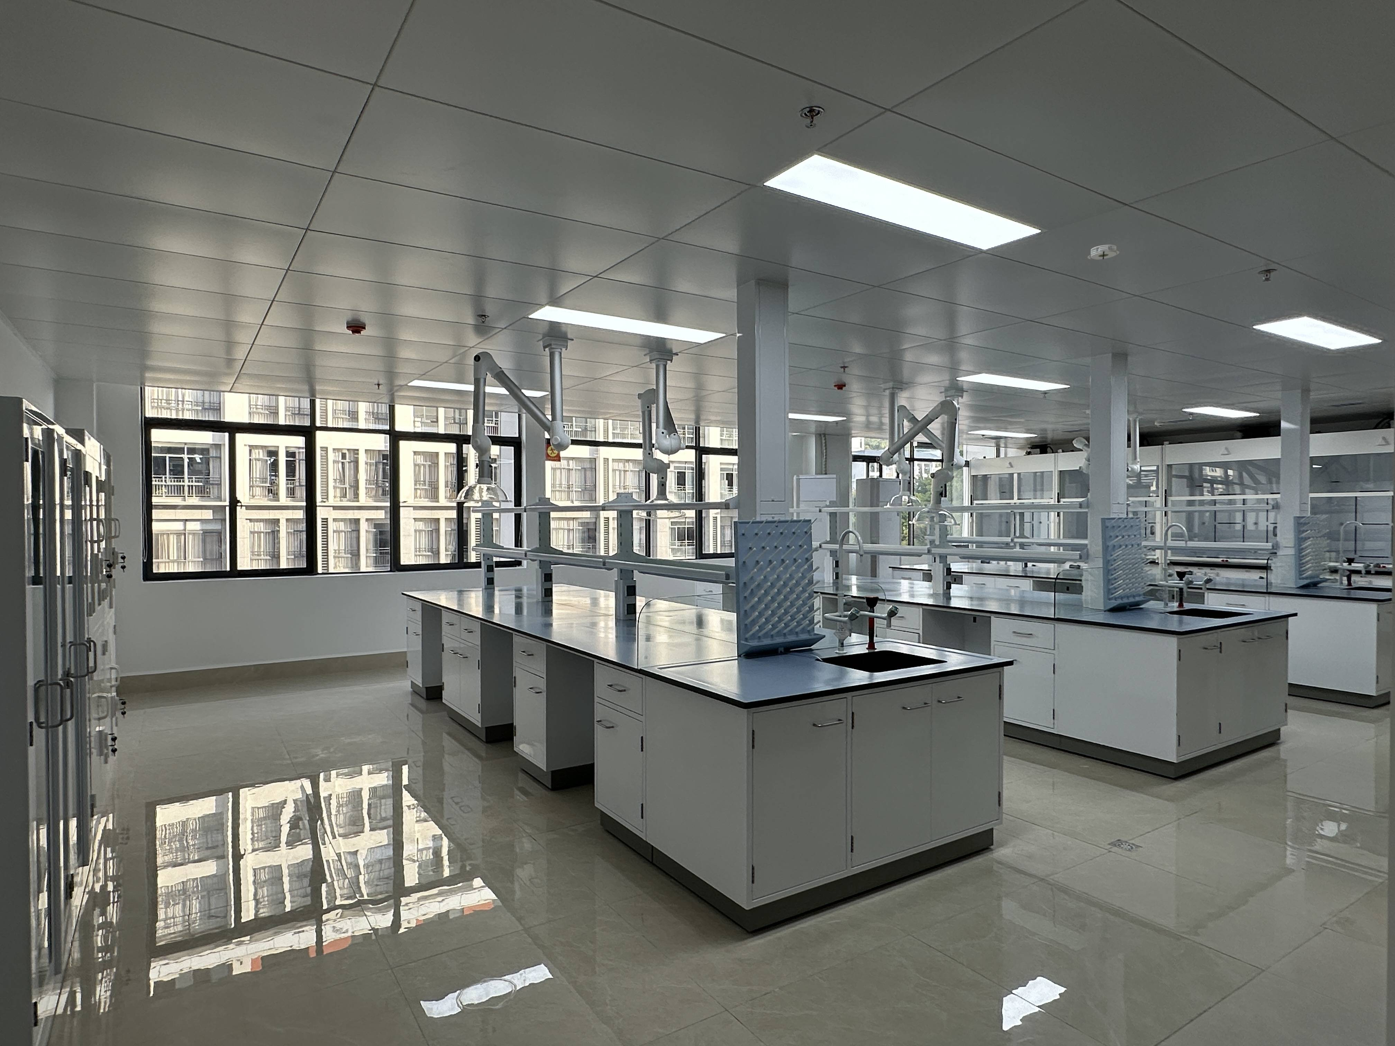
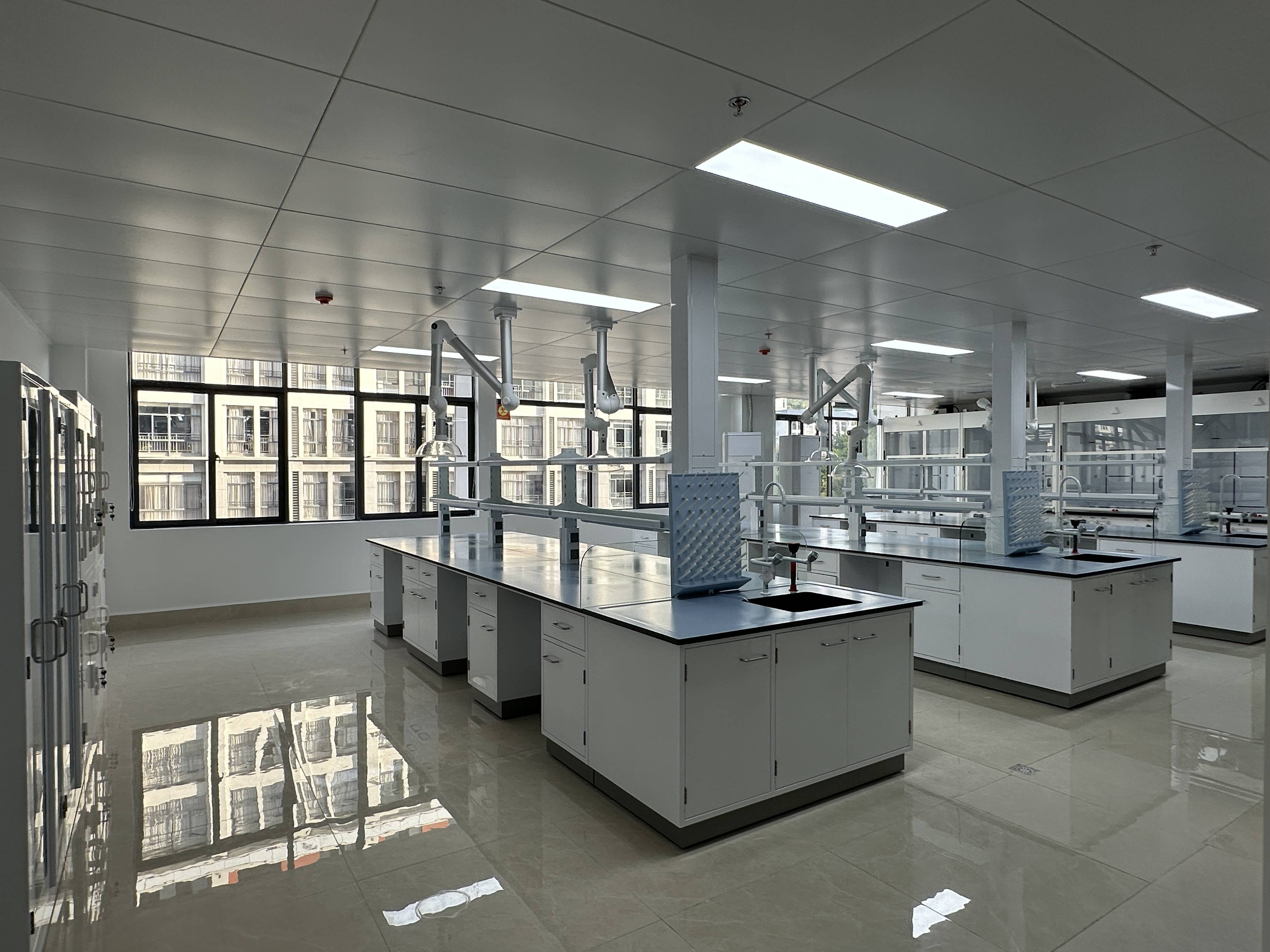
- smoke detector (1103, 253)
